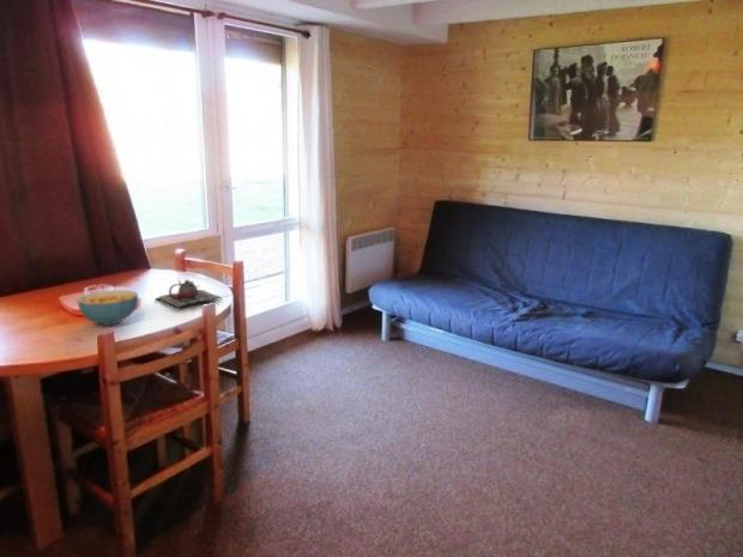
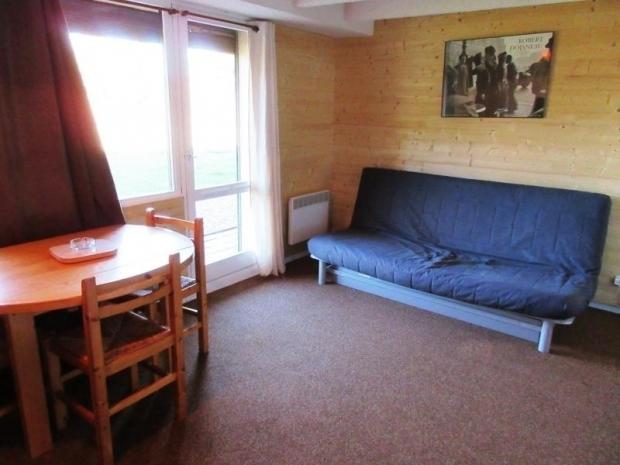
- teapot (187, 289)
- cereal bowl (109, 309)
